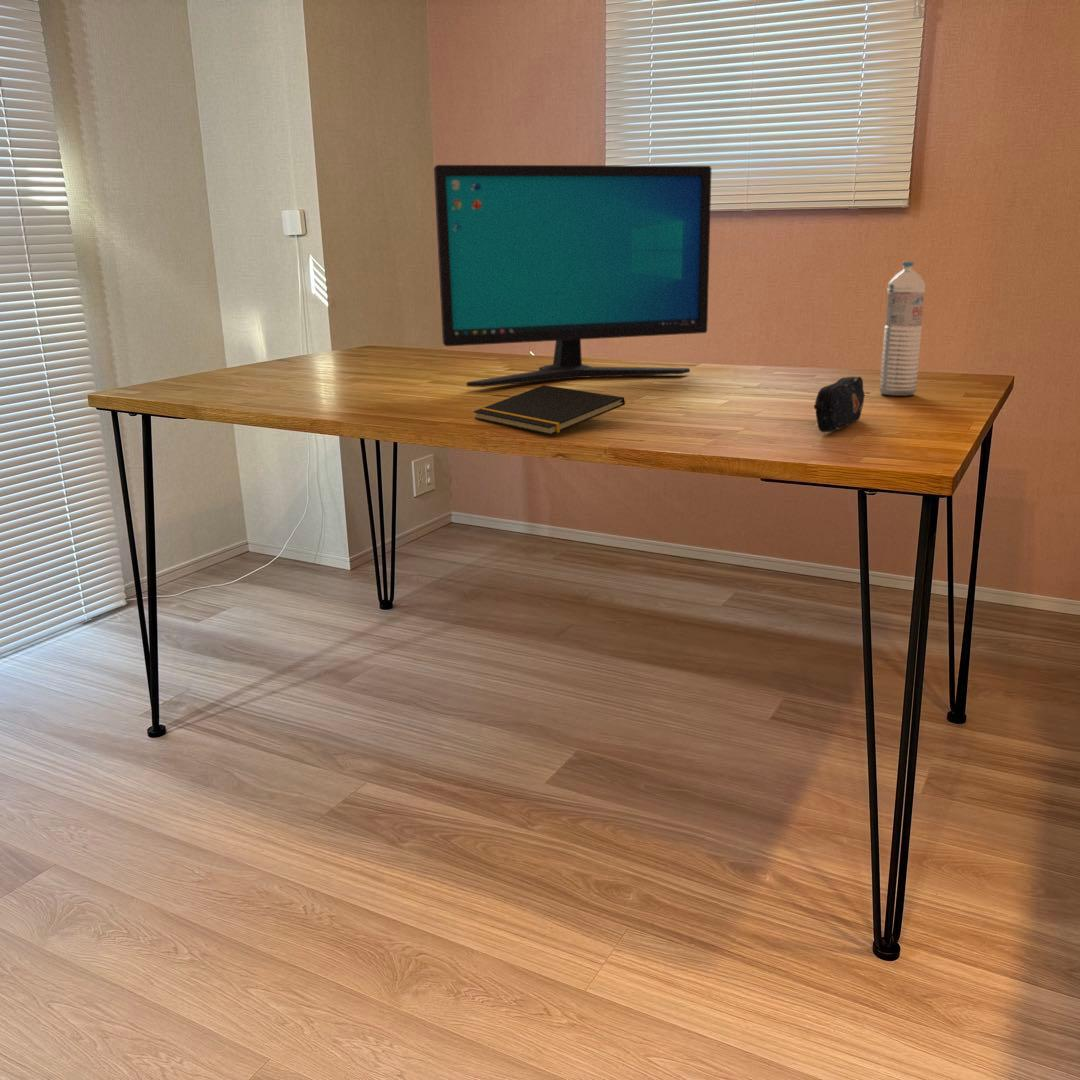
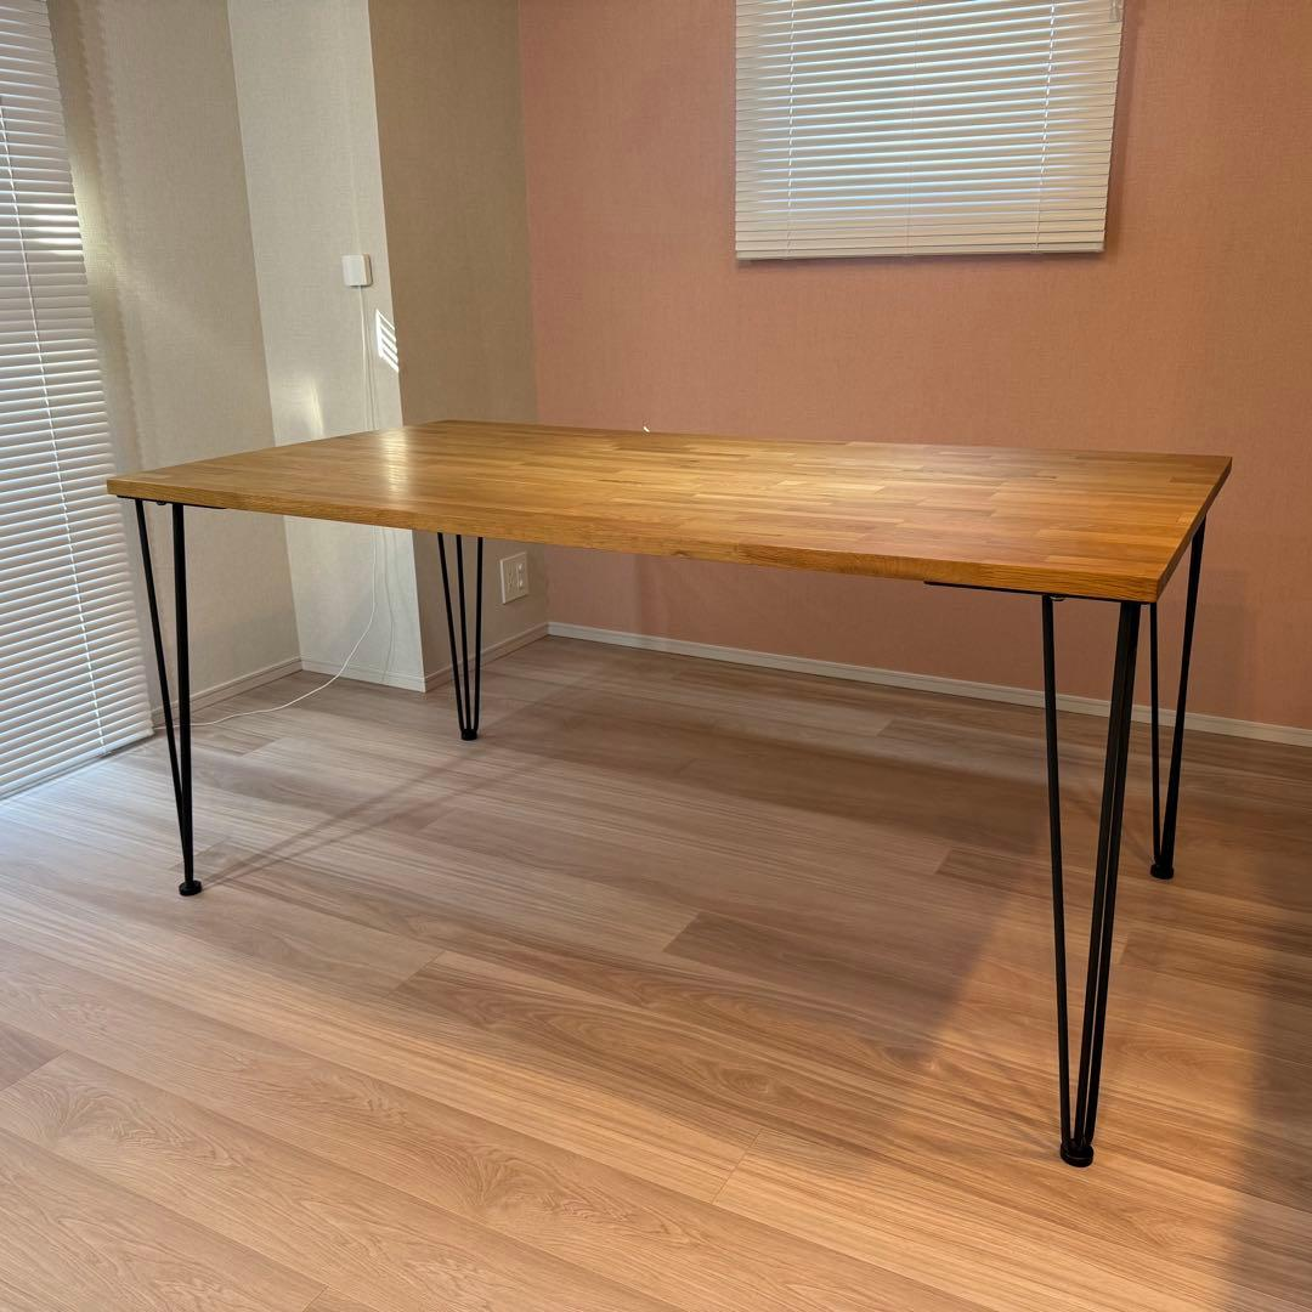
- computer monitor (572, 275)
- water bottle (902, 329)
- pencil case (841, 403)
- notepad (547, 408)
